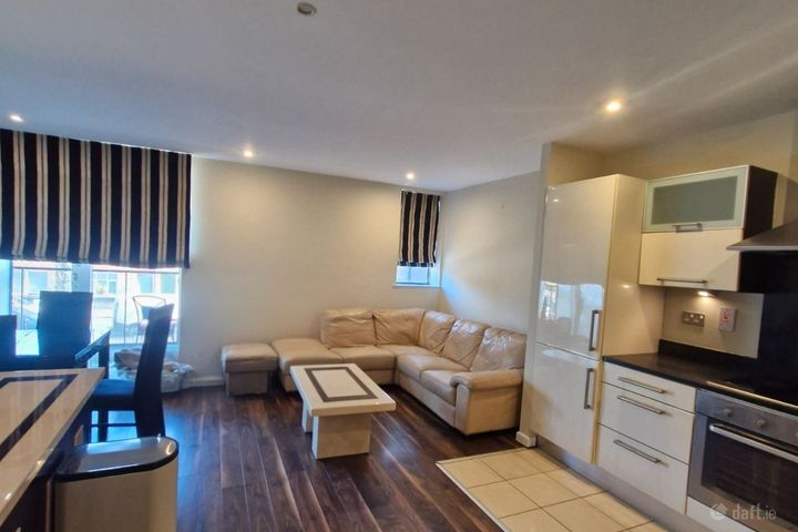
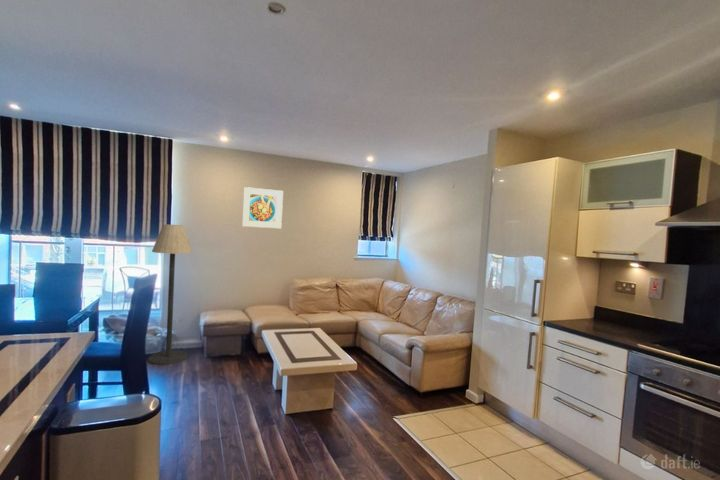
+ floor lamp (171, 292)
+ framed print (263, 208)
